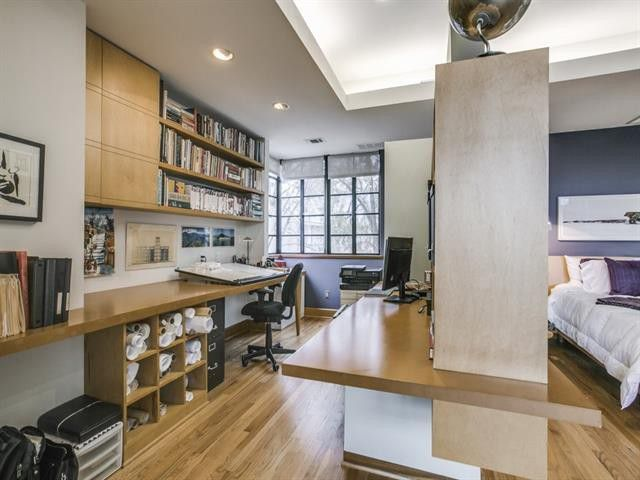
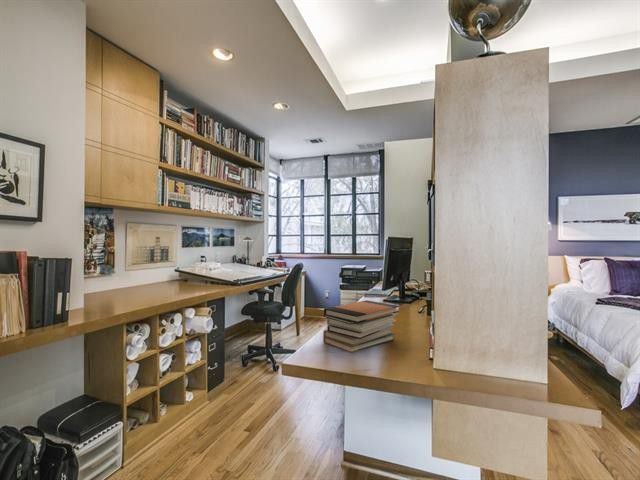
+ book stack (361, 323)
